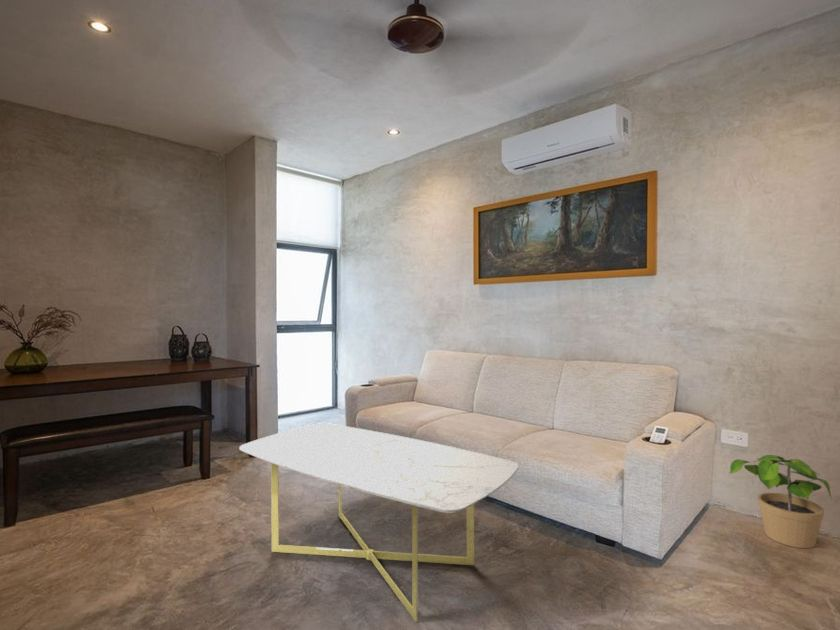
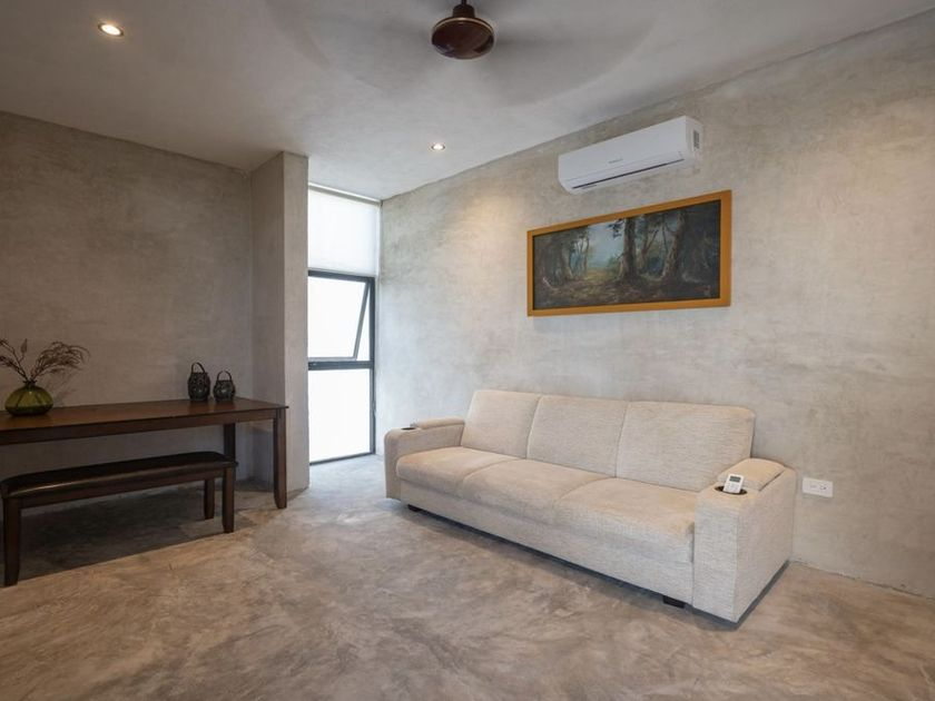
- potted plant (775, 497)
- coffee table (372, 494)
